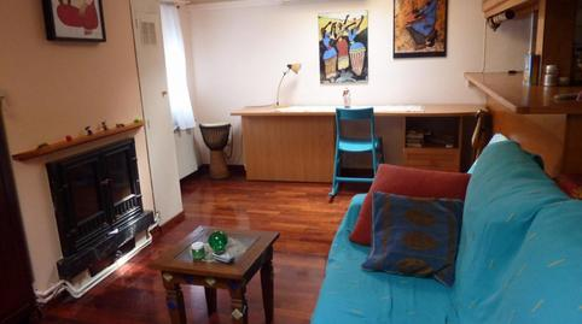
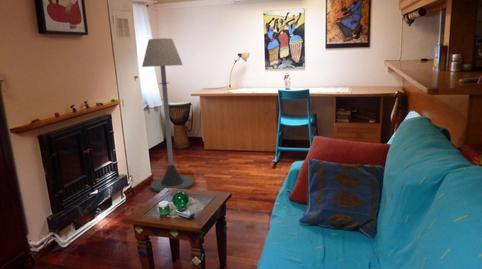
+ floor lamp (166, 114)
